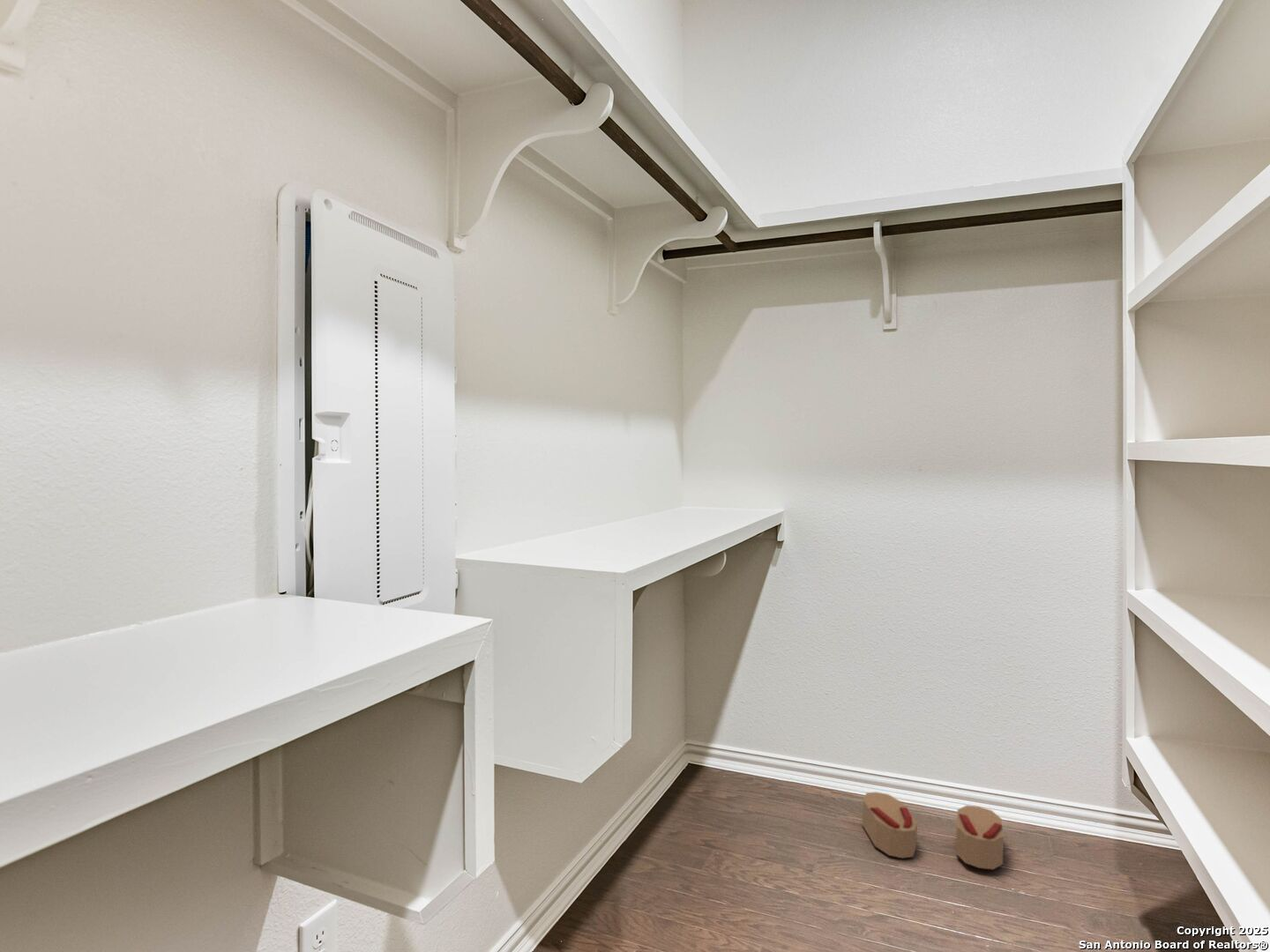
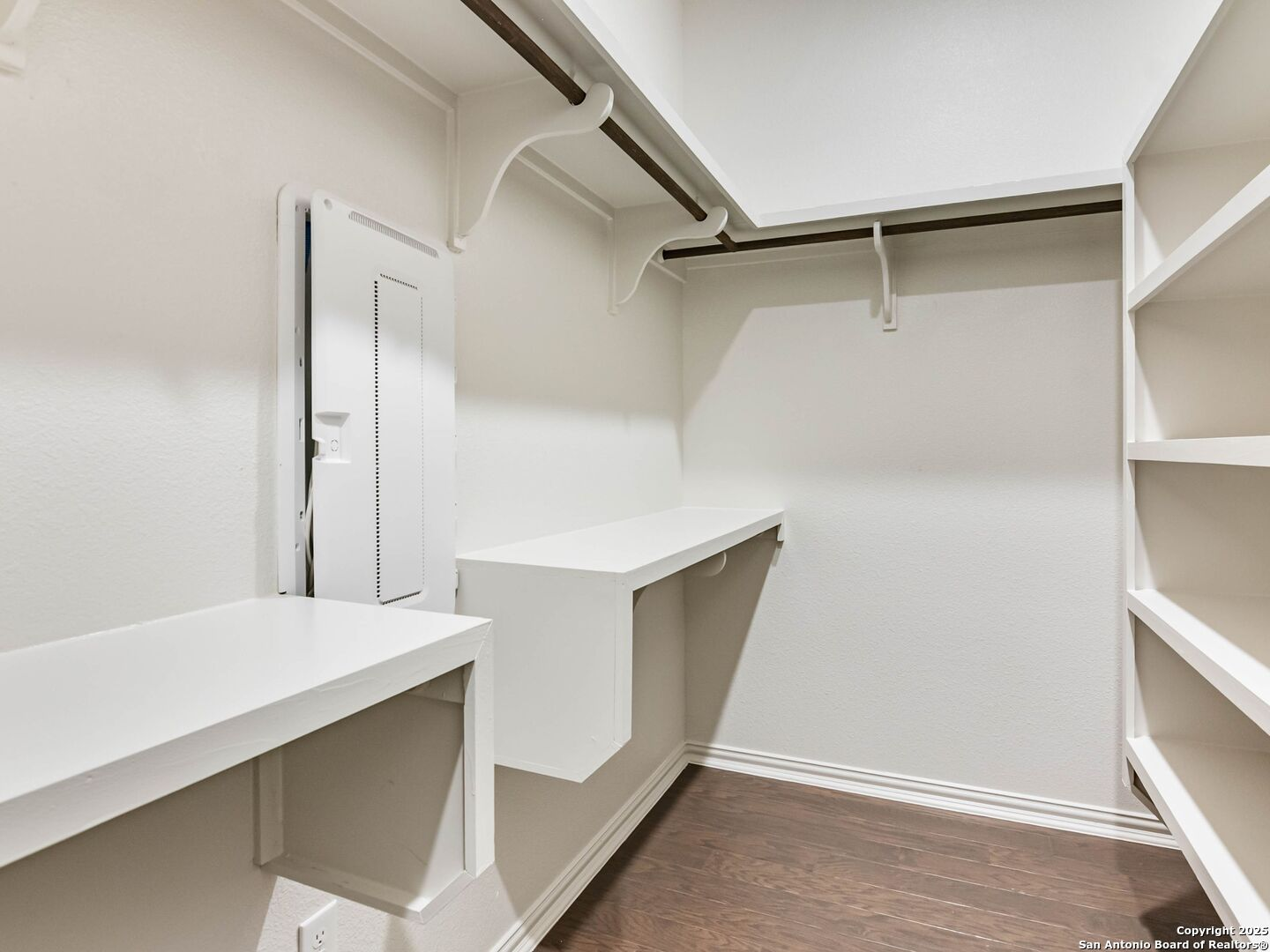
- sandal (916, 825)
